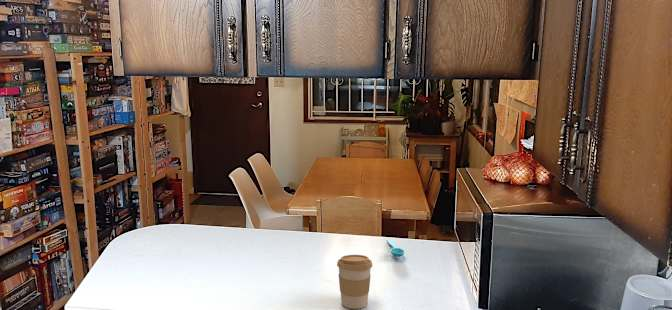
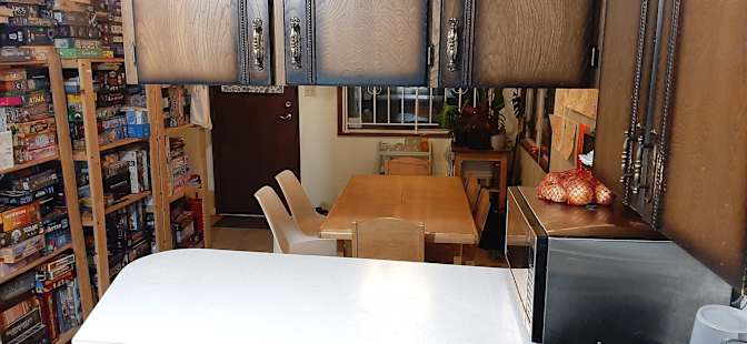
- coffee cup (354, 279)
- spoon (393, 245)
